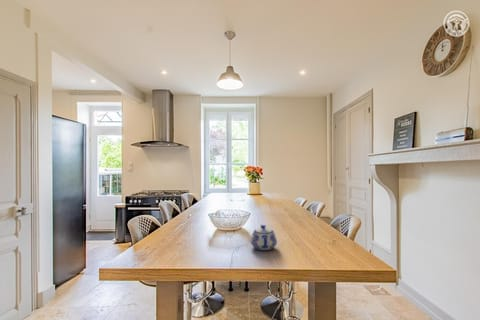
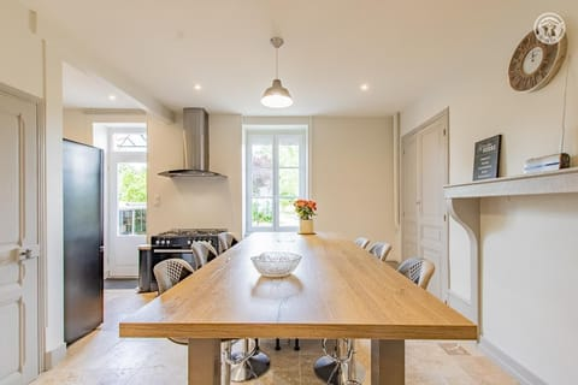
- teapot (263, 235)
